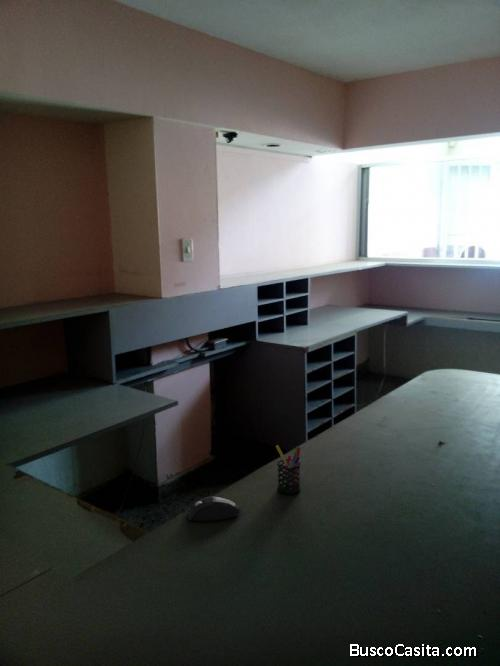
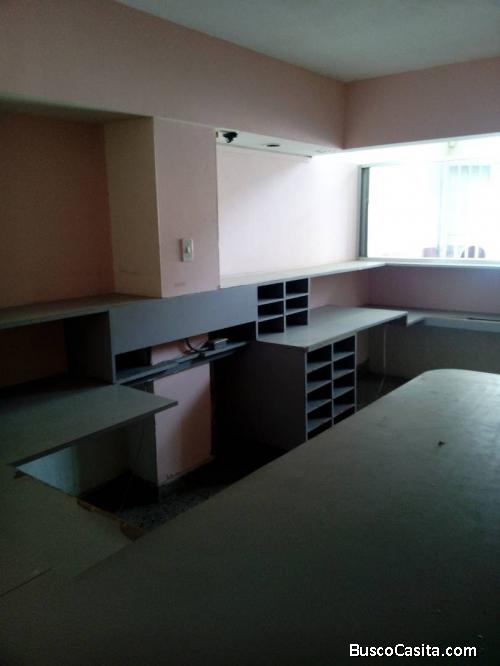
- mouse (214, 507)
- pen holder (291, 466)
